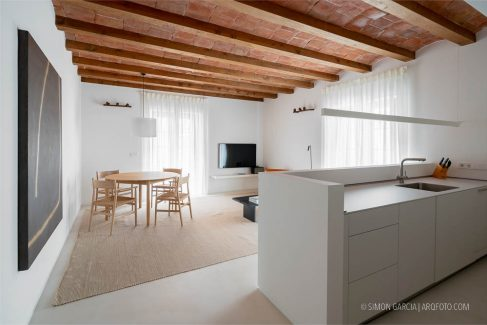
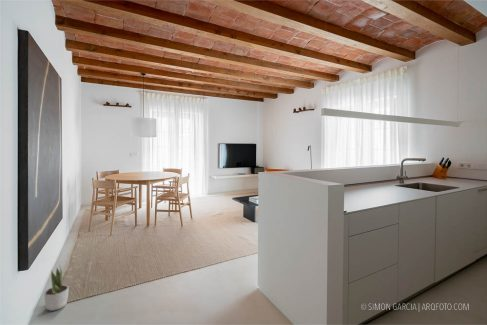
+ potted plant (56, 283)
